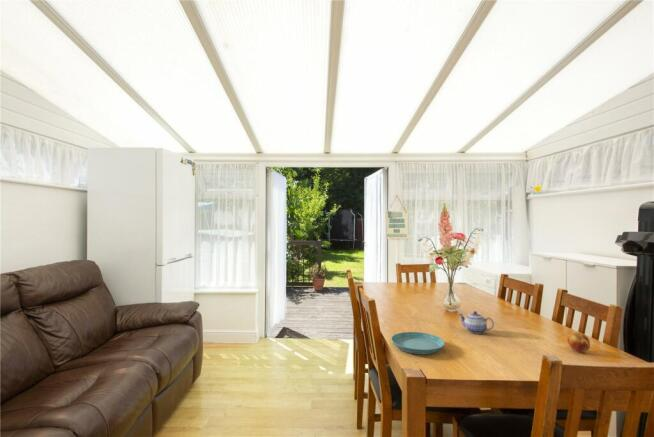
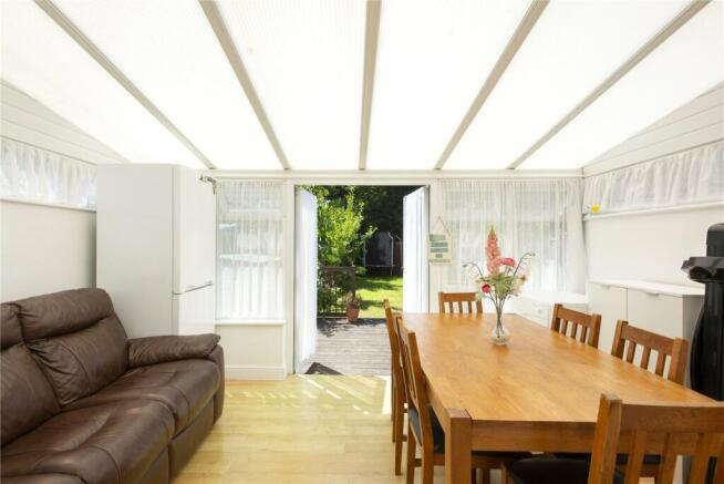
- teapot (475, 321)
- fruit (578, 342)
- saucer (417, 343)
